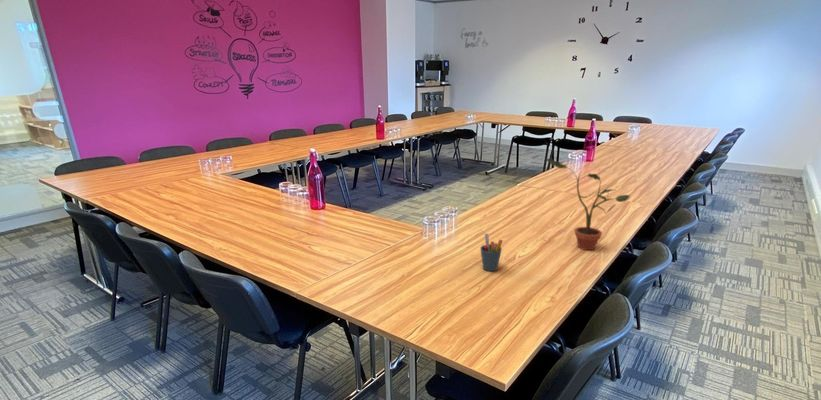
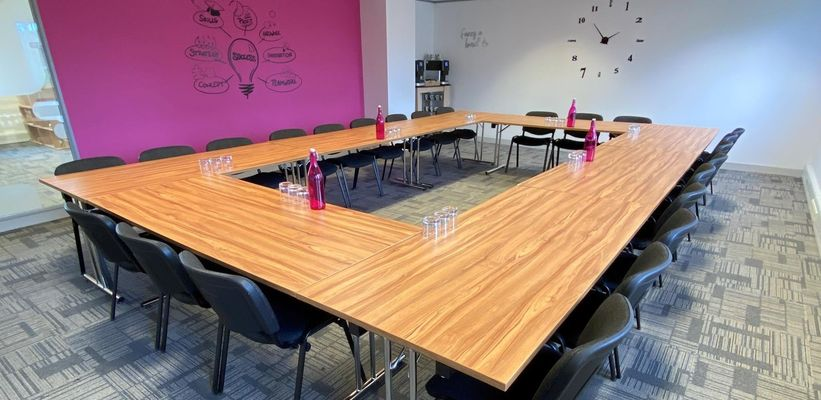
- pen holder (491, 252)
- potted plant (583, 205)
